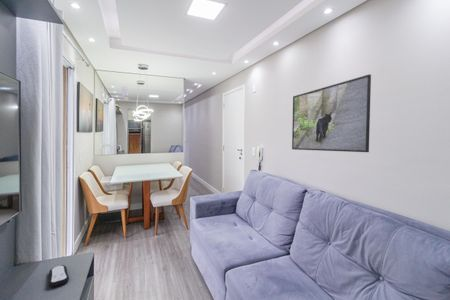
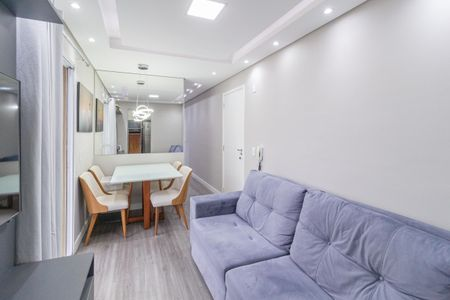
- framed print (323, 119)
- remote control (58, 274)
